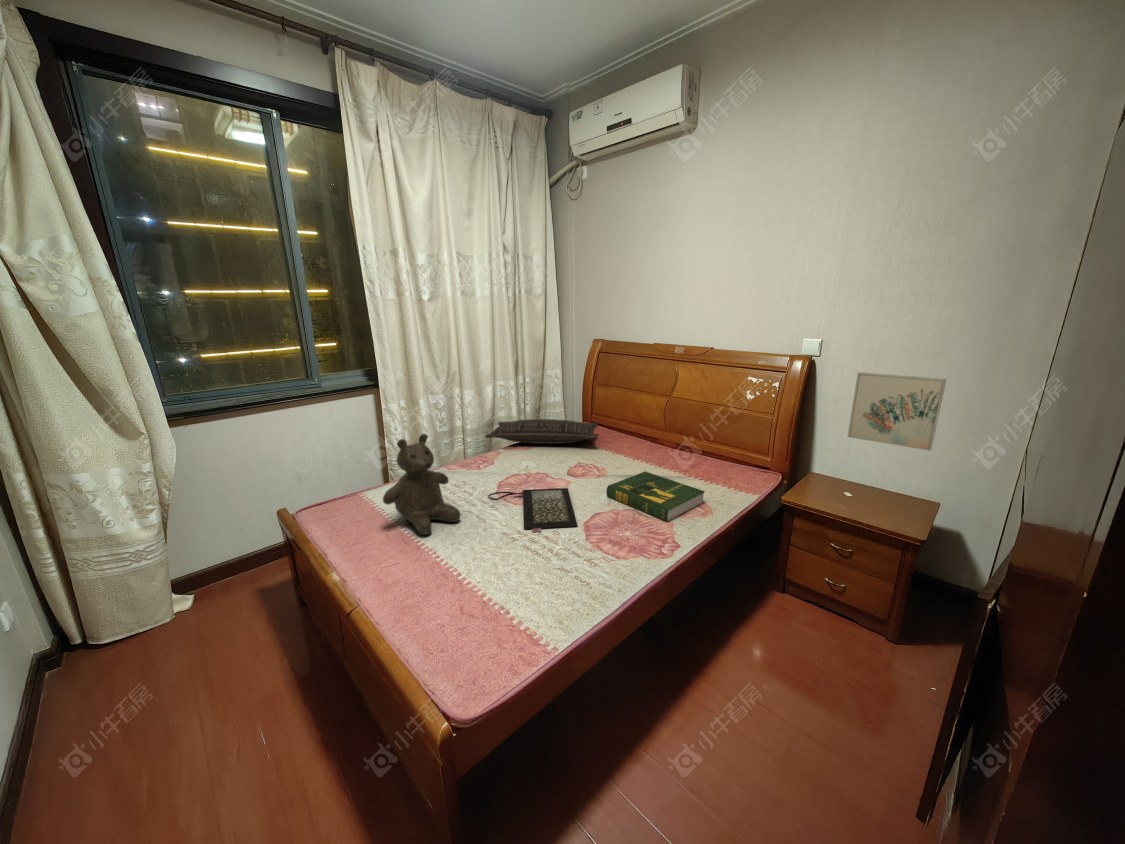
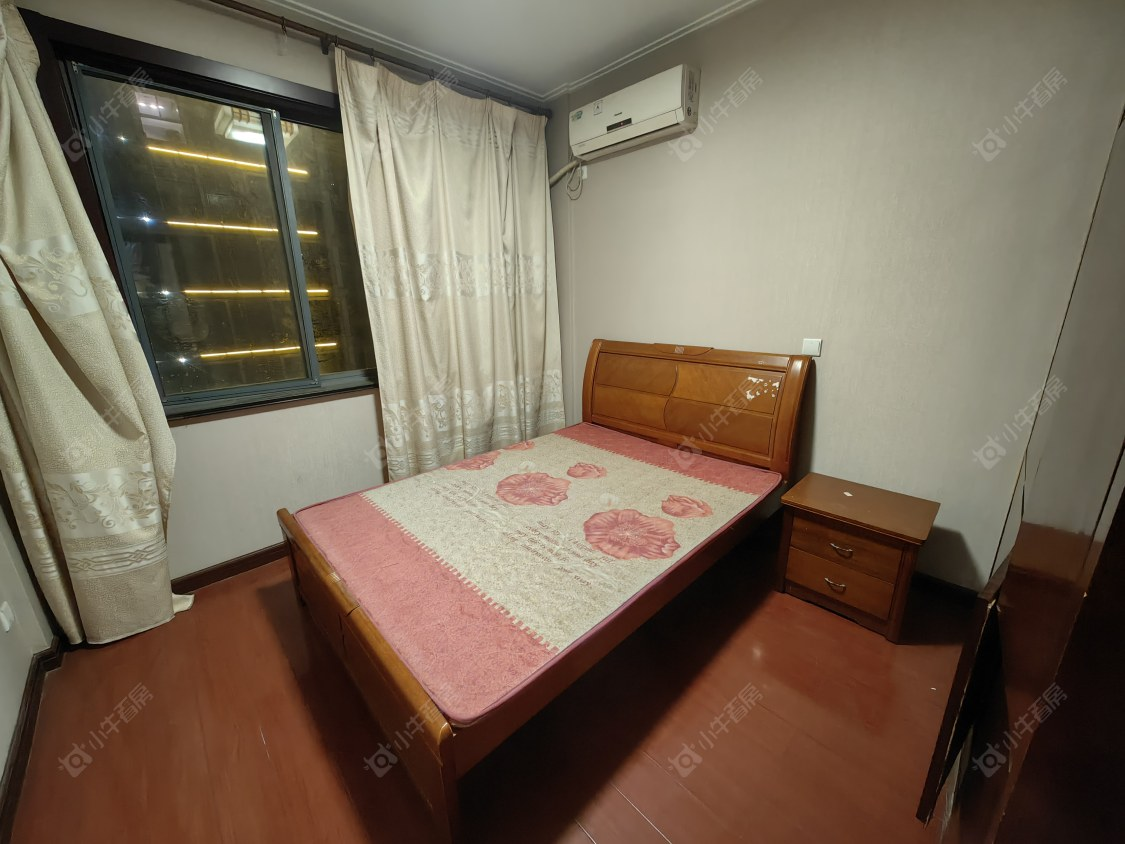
- book (654, 494)
- wall art (893, 409)
- teddy bear (423, 481)
- clutch bag (545, 504)
- pillow (544, 431)
